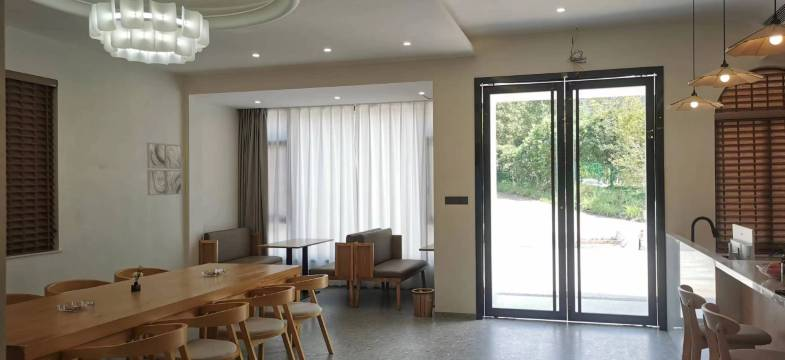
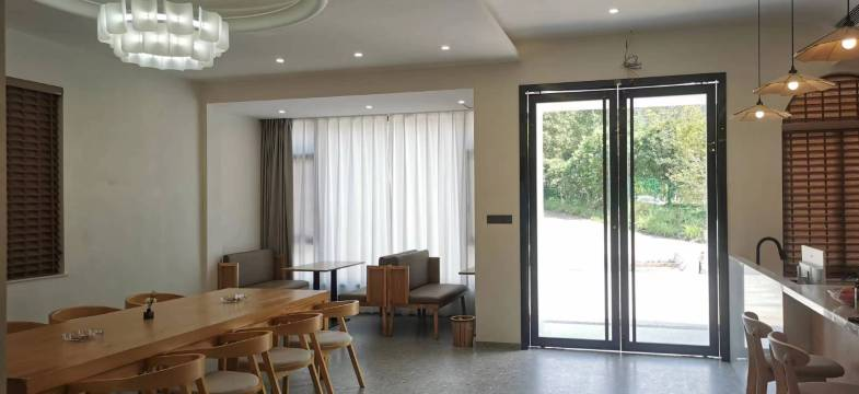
- wall art (165, 168)
